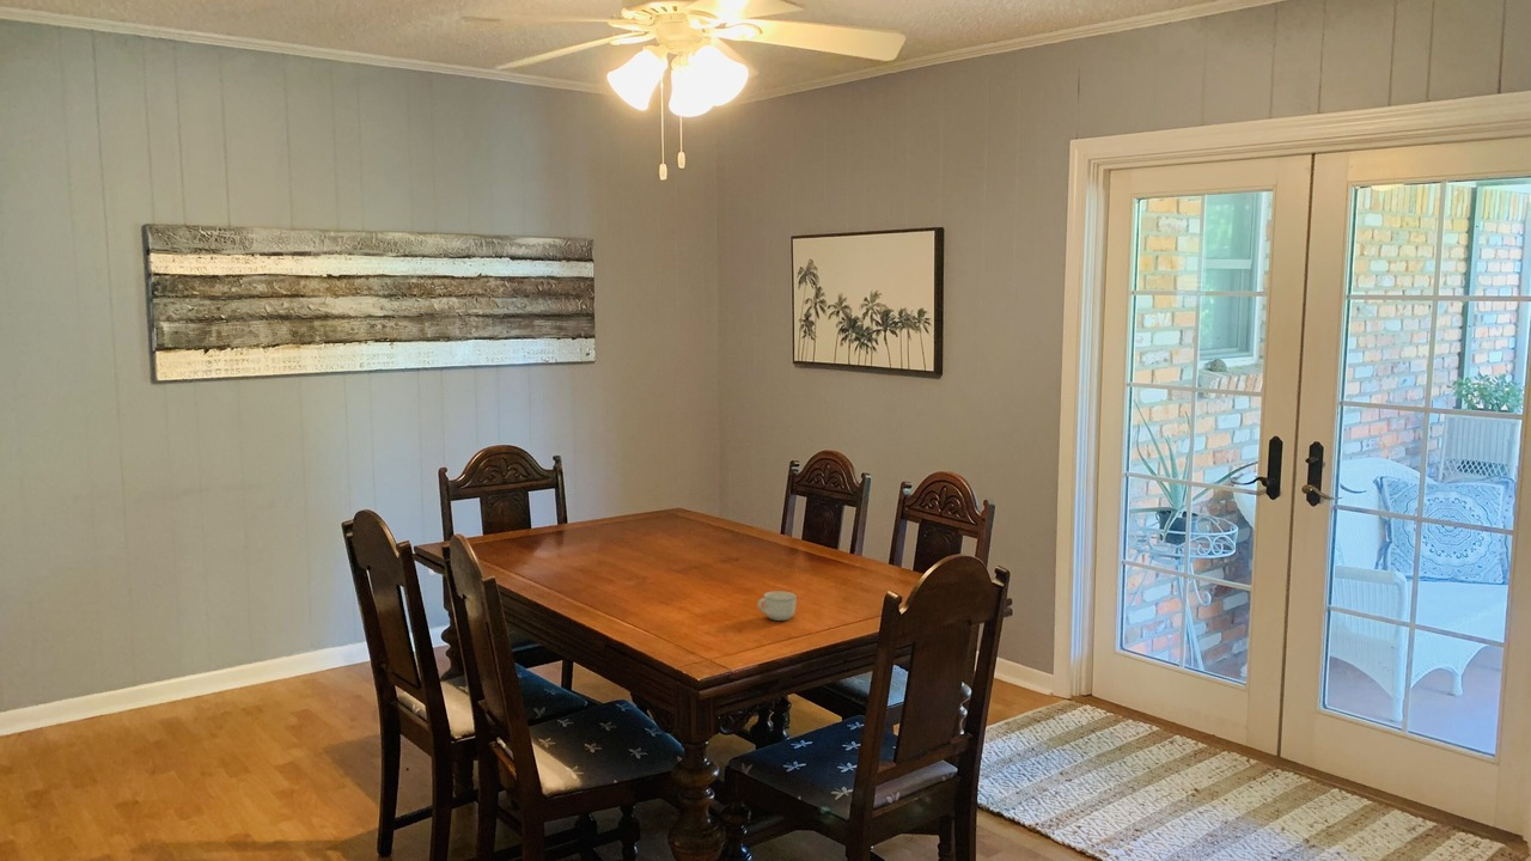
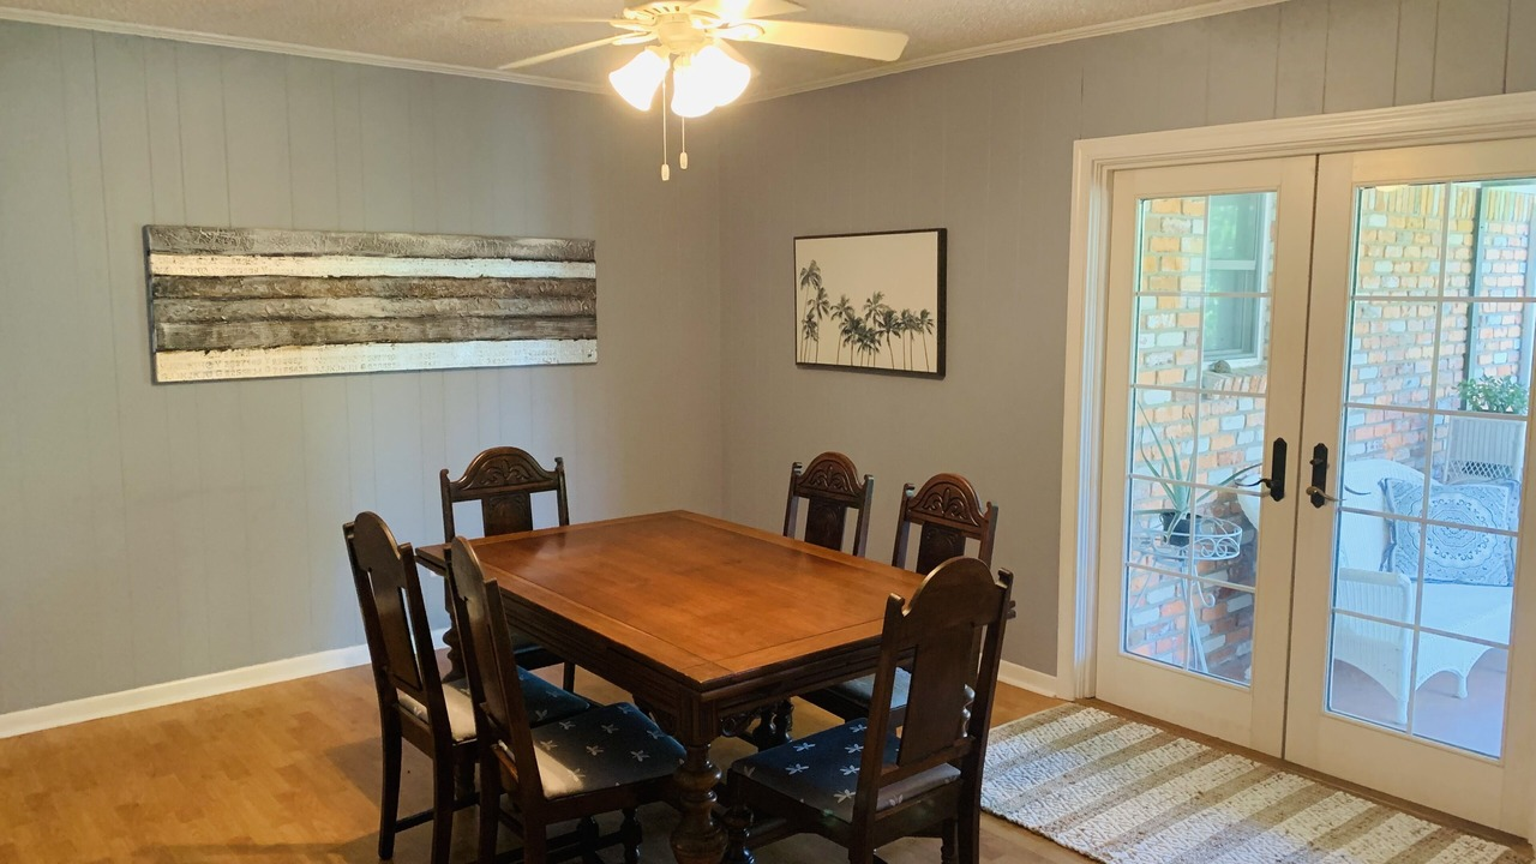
- cup (775, 606)
